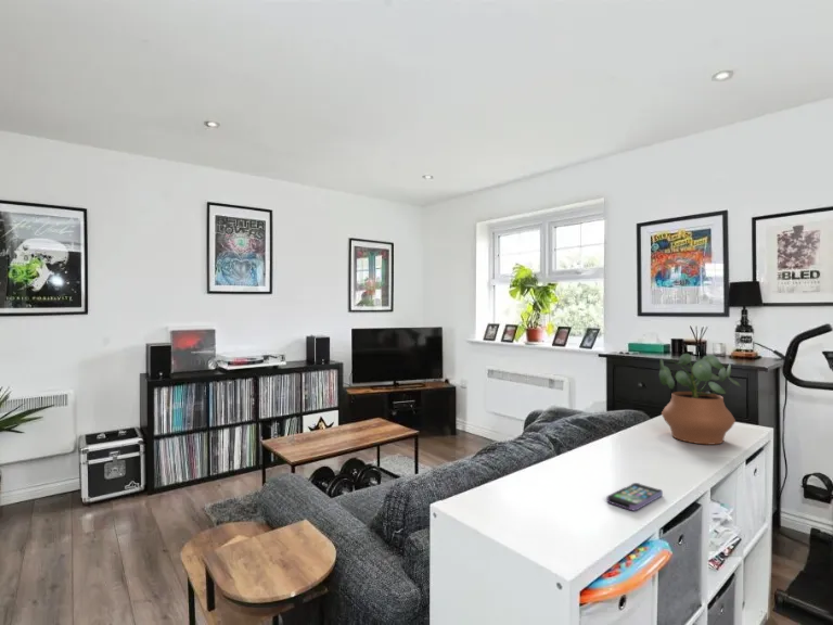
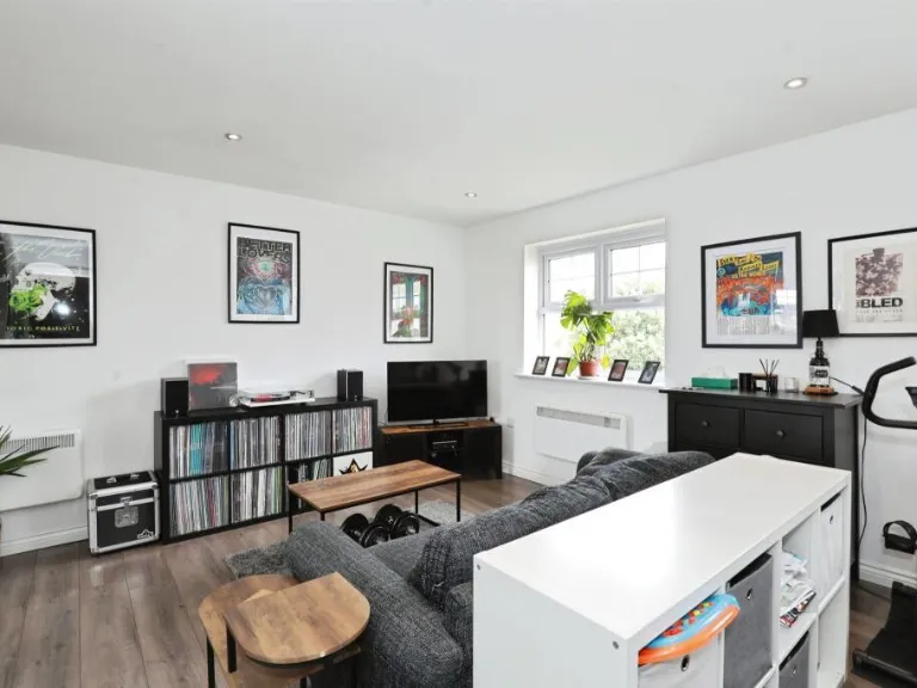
- potted plant (700, 394)
- smartphone (635, 496)
